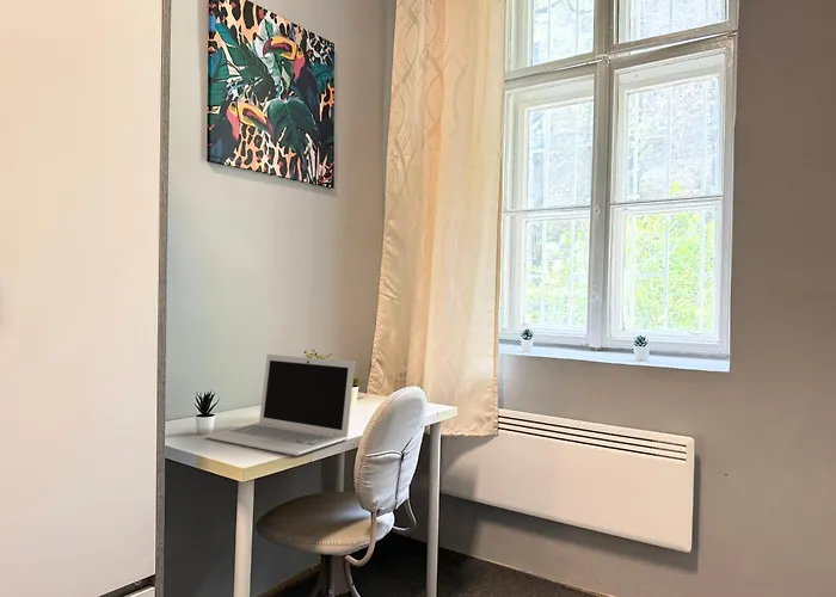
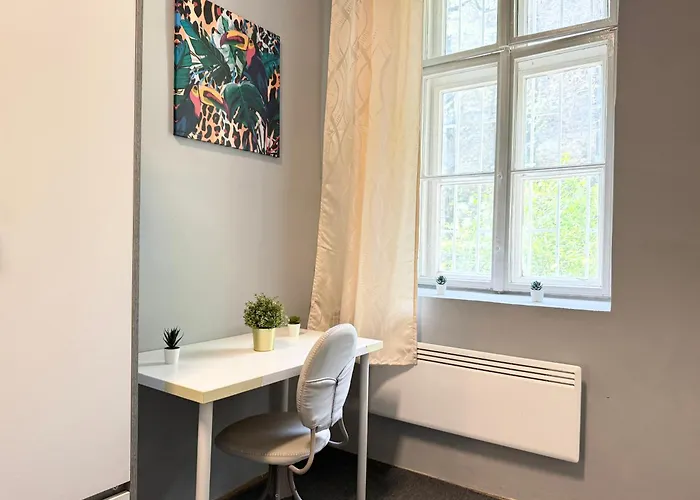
- laptop (281, 399)
